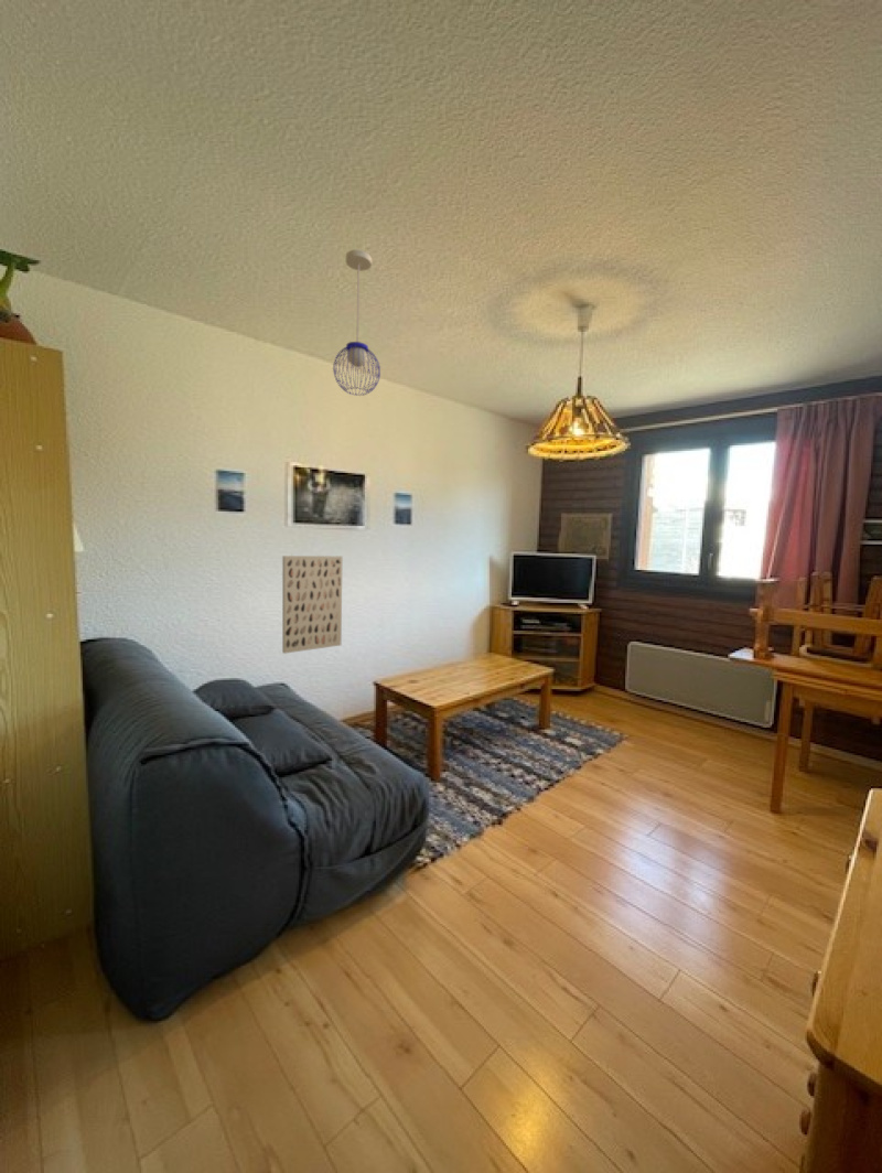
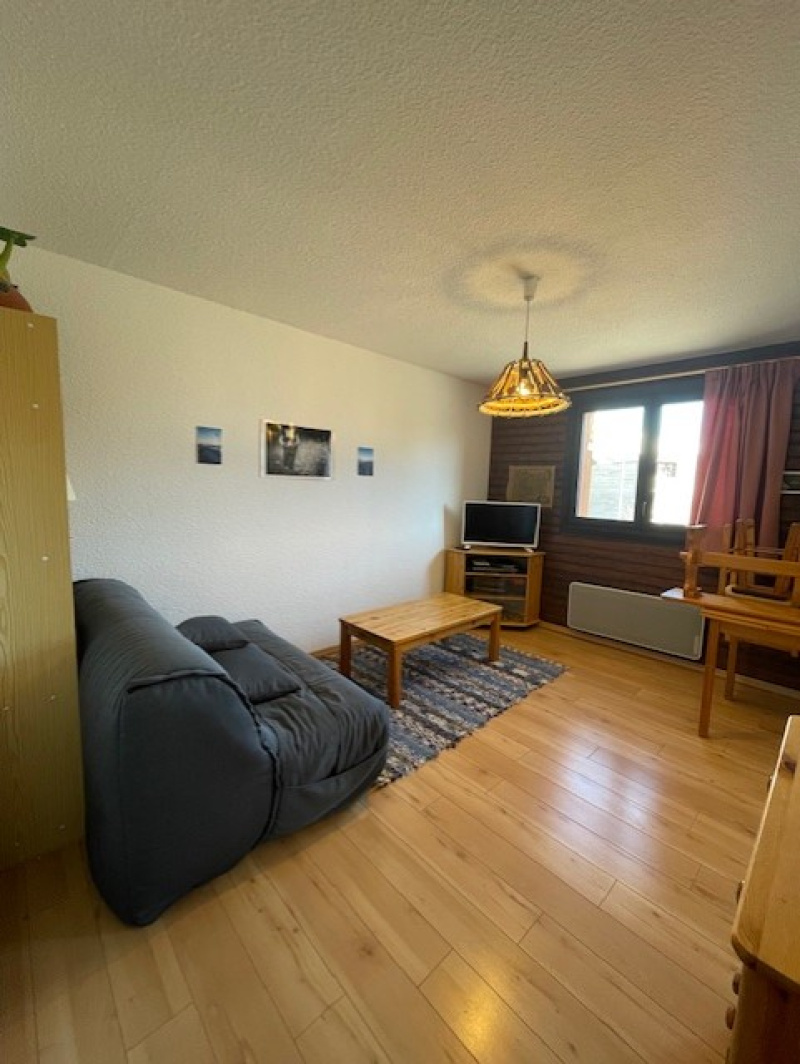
- wall art (313, 602)
- pendant light (357, 325)
